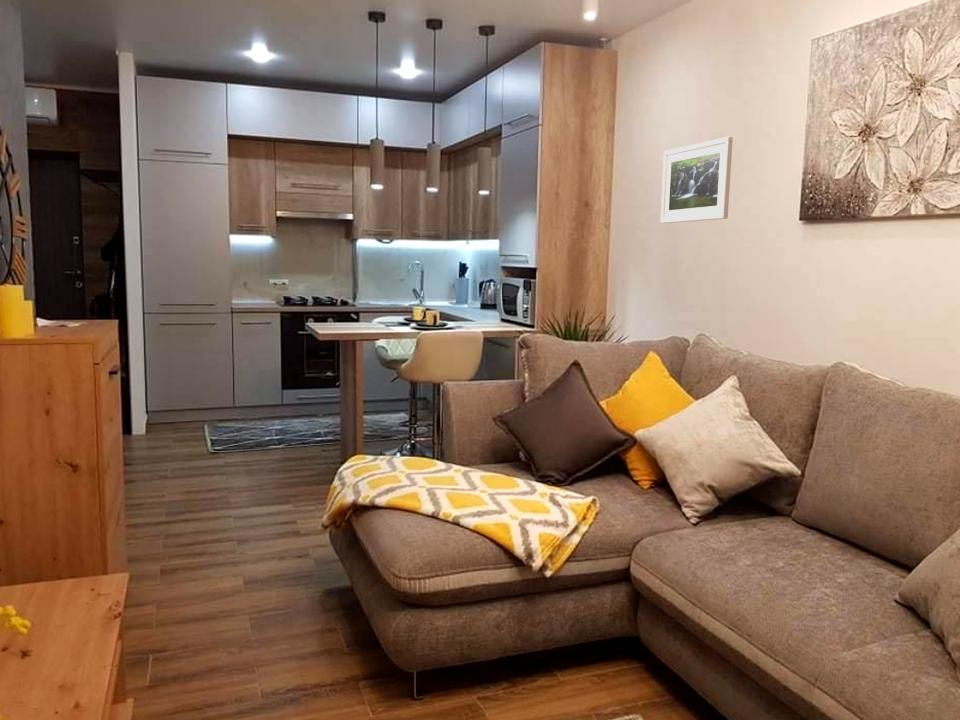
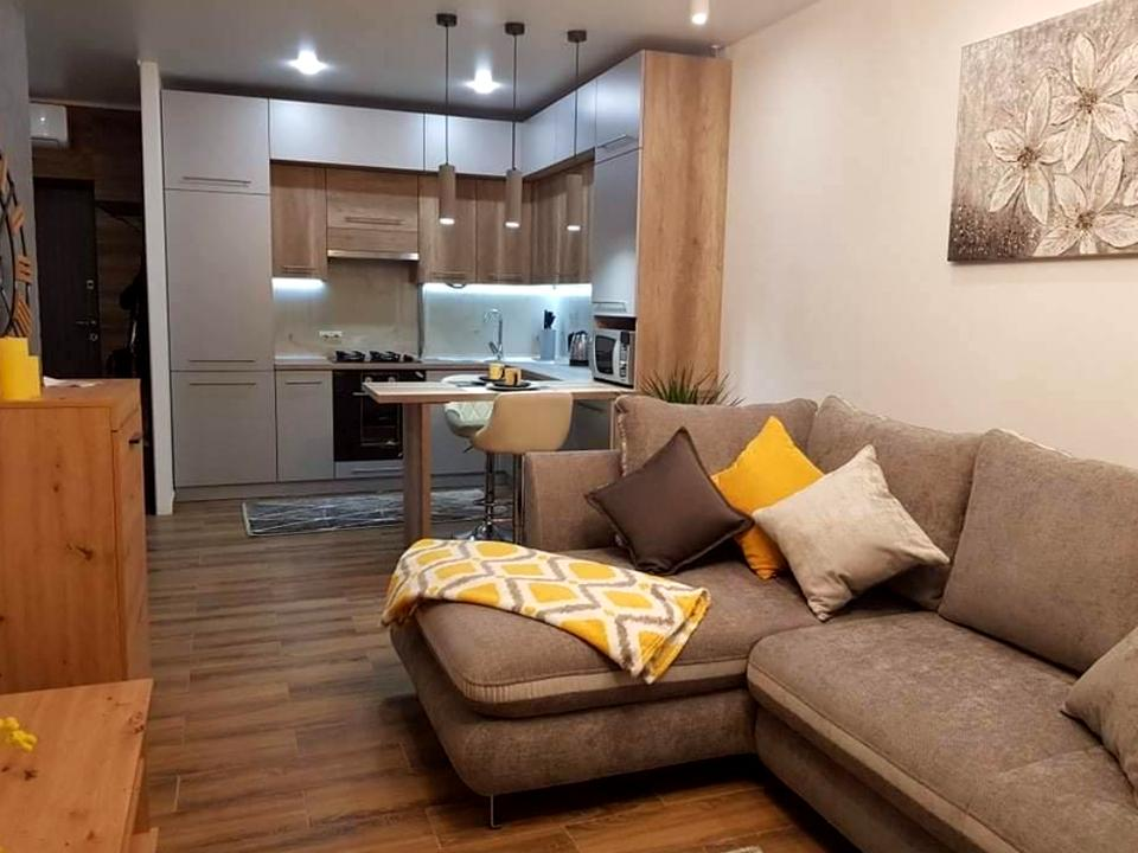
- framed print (693, 182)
